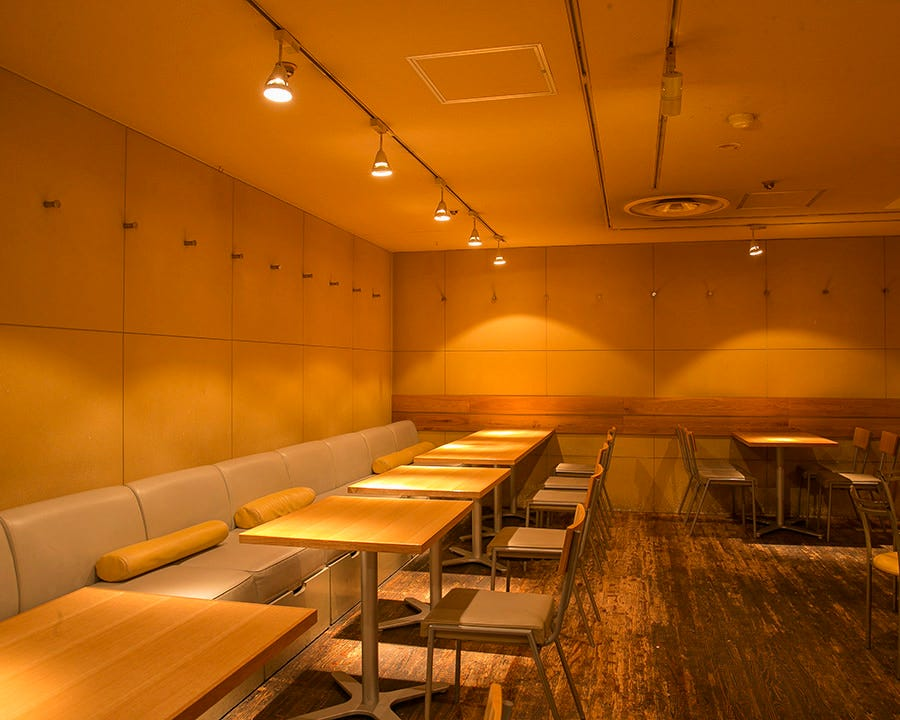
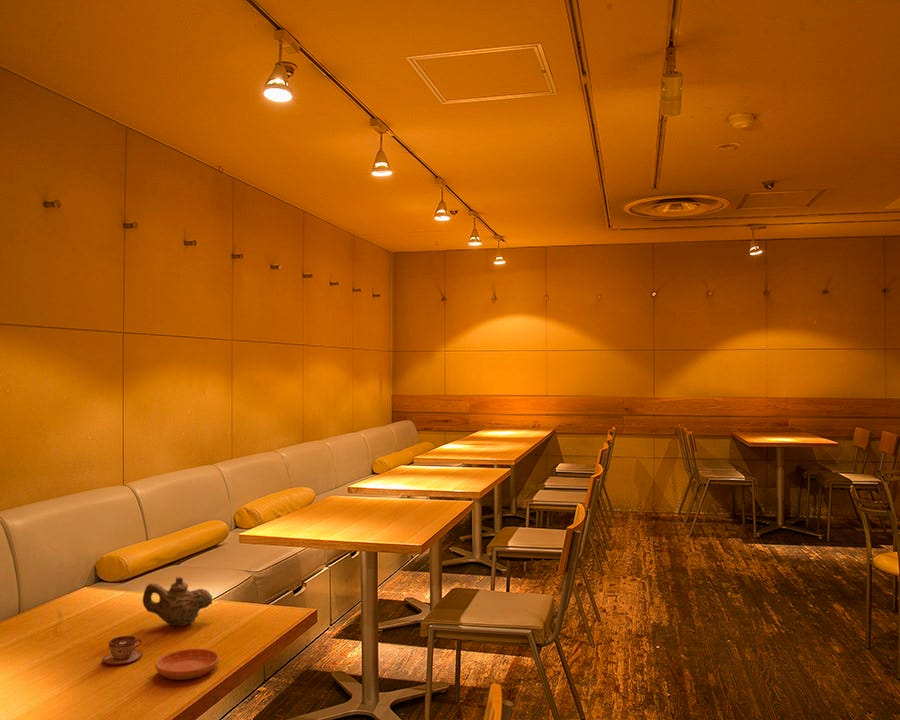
+ saucer (187, 664)
+ teapot (177, 600)
+ teacup (122, 649)
